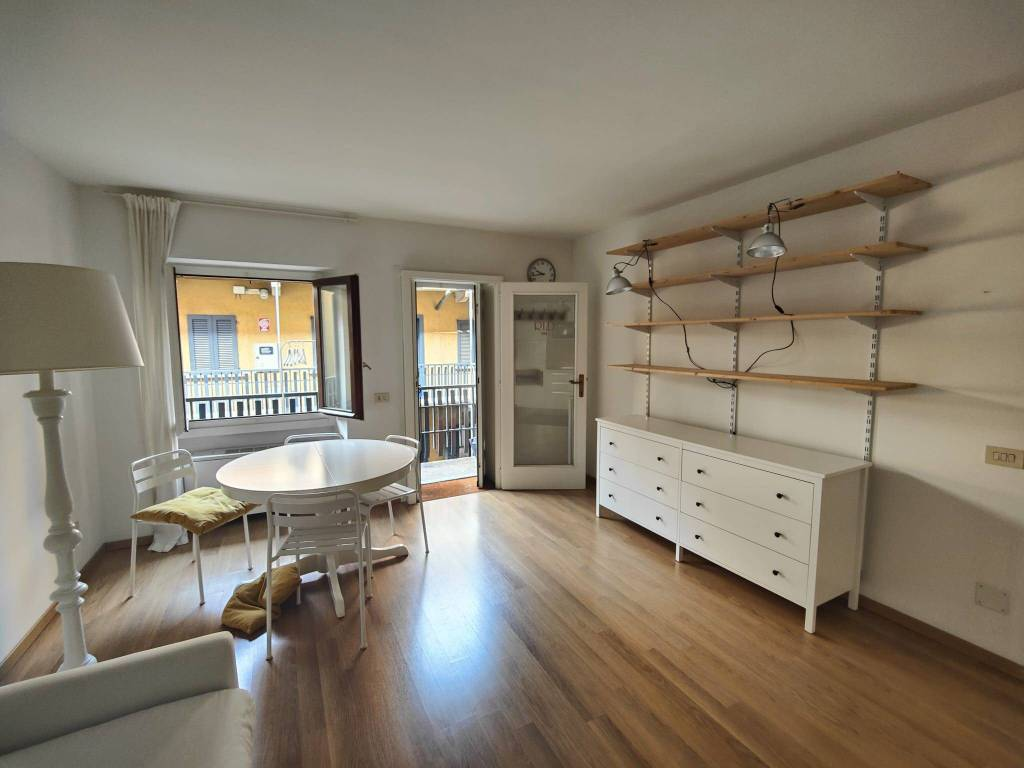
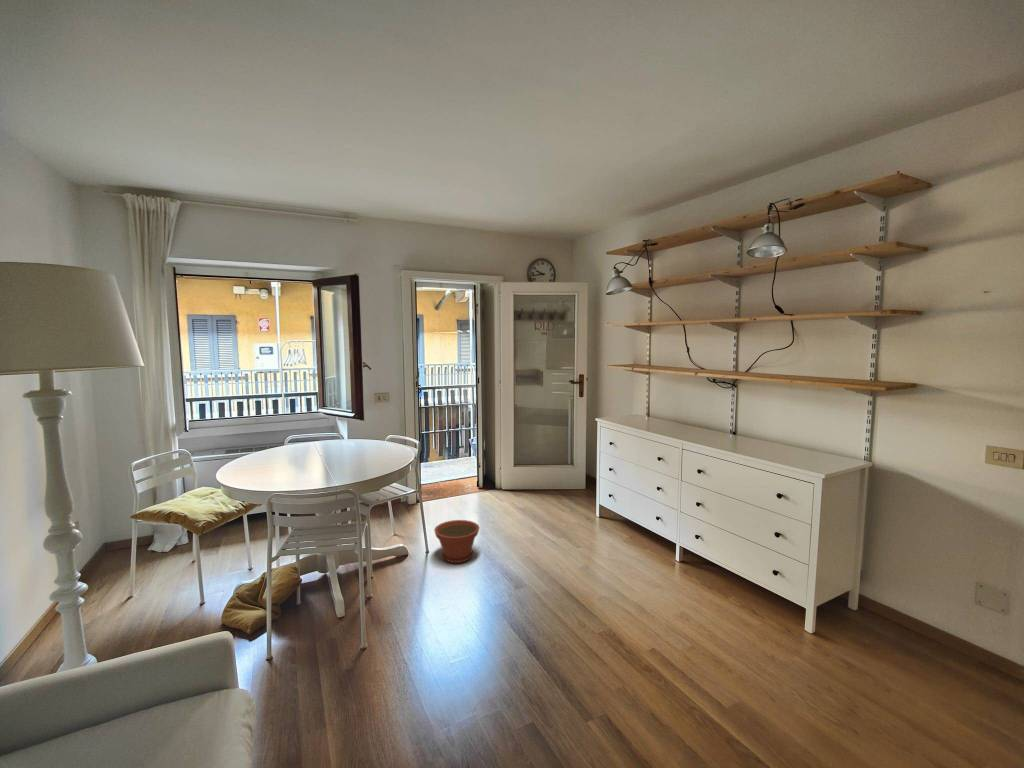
+ plant pot (457, 543)
